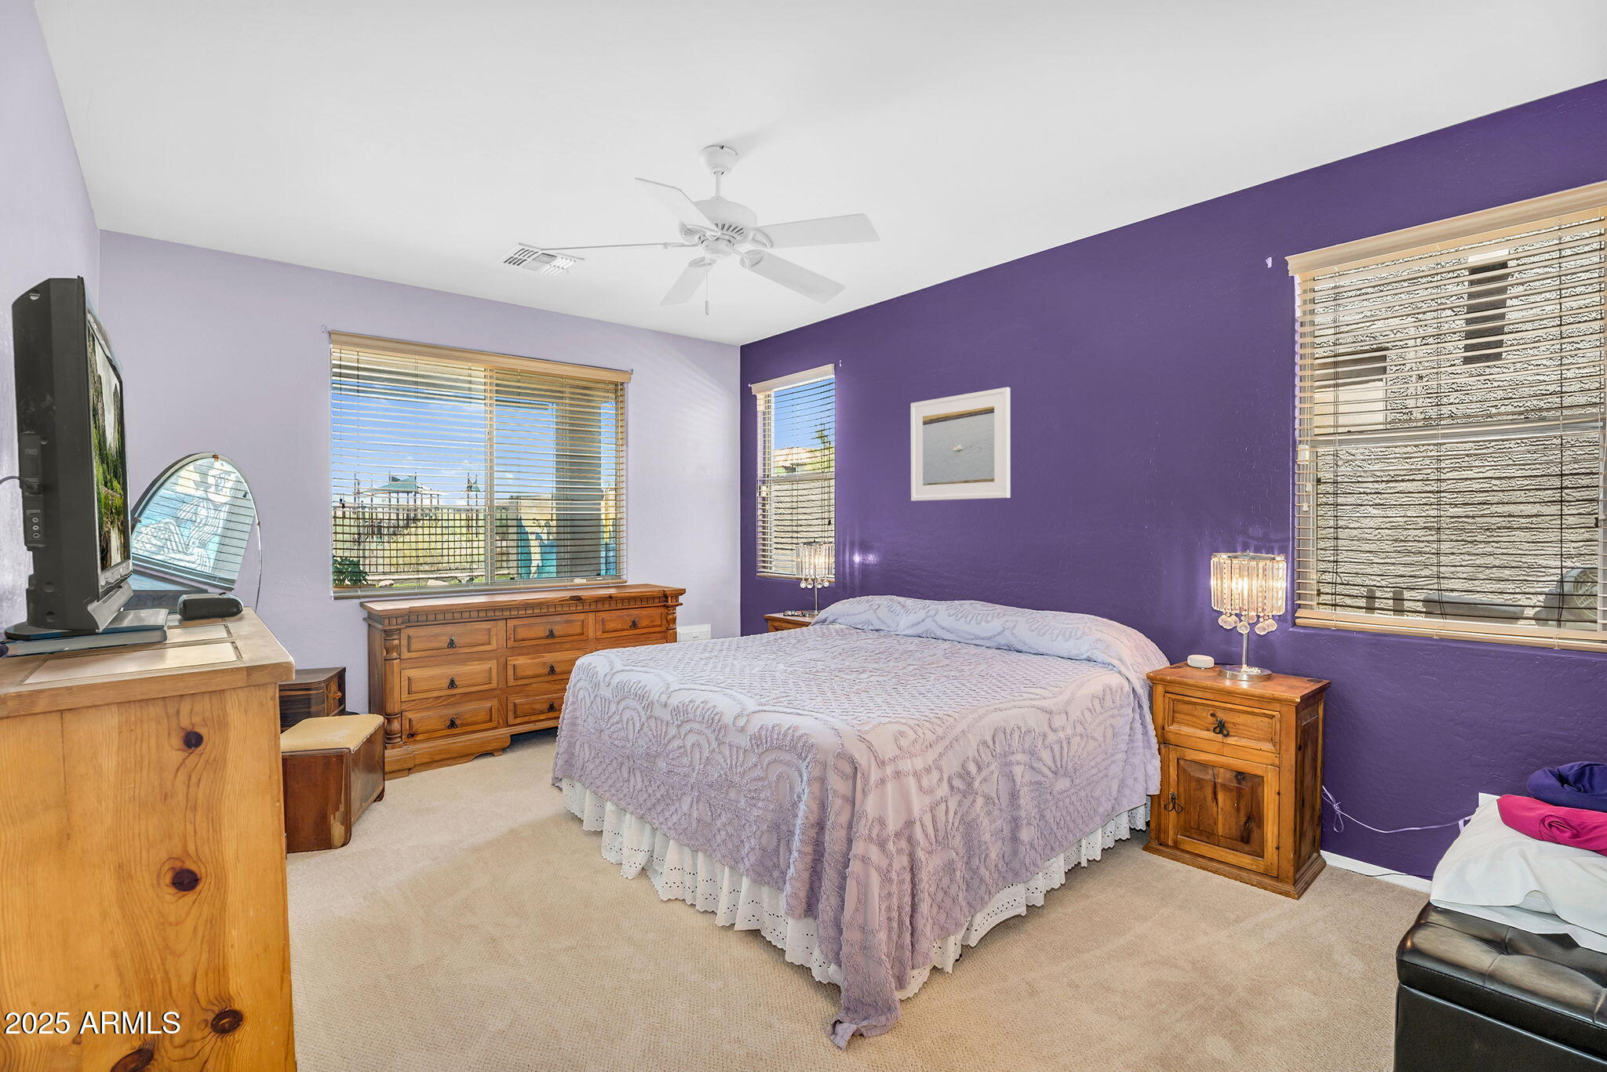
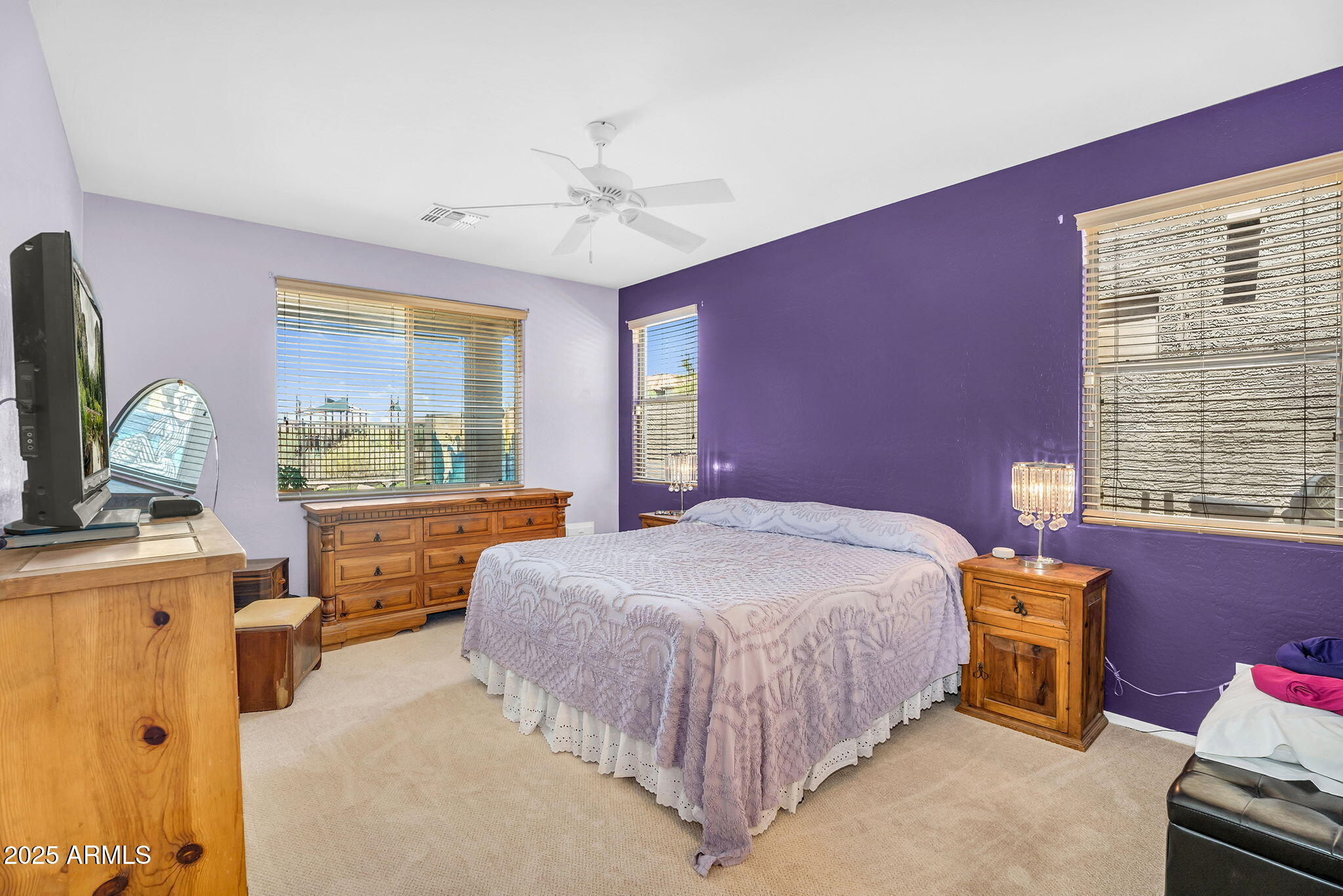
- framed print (957, 447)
